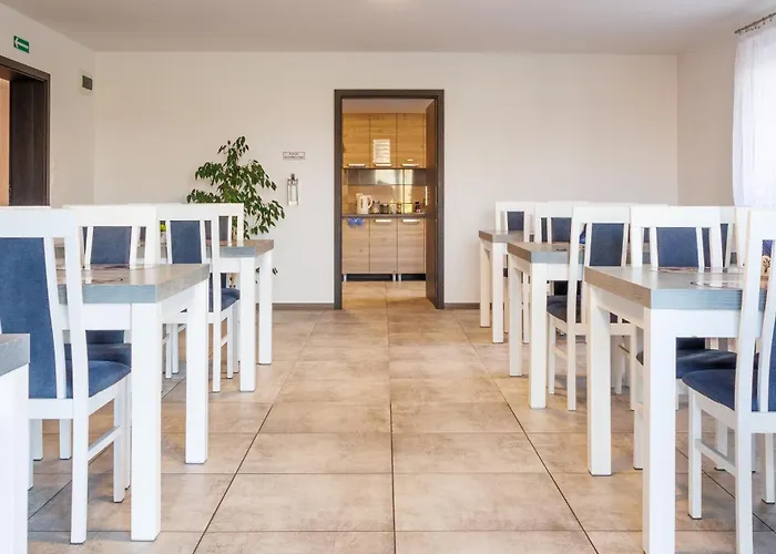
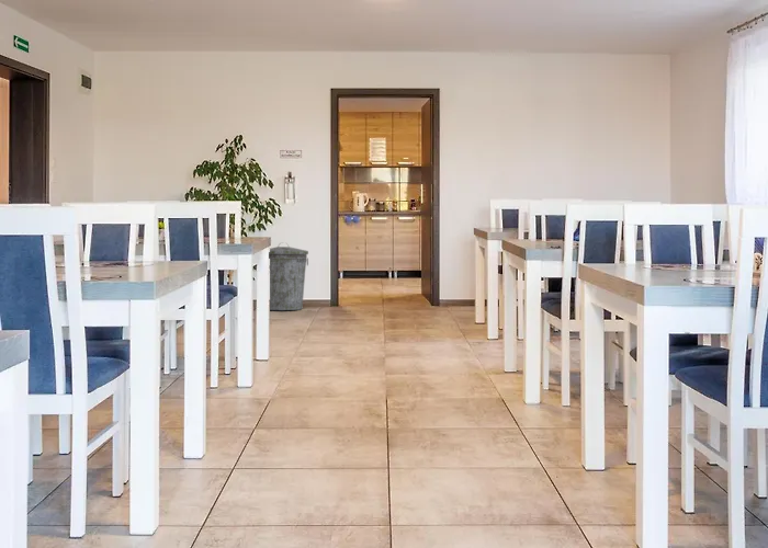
+ trash can (283, 275)
